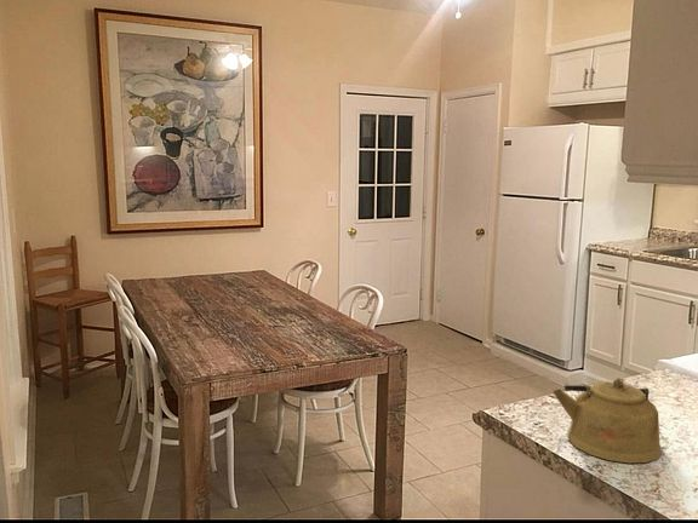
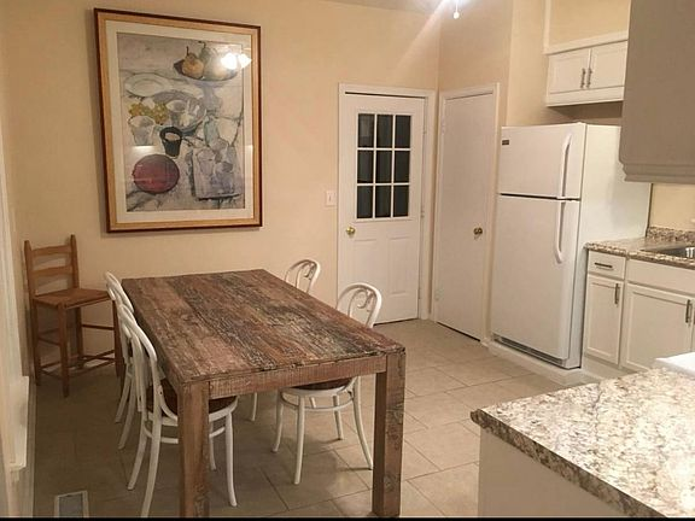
- kettle (605, 409)
